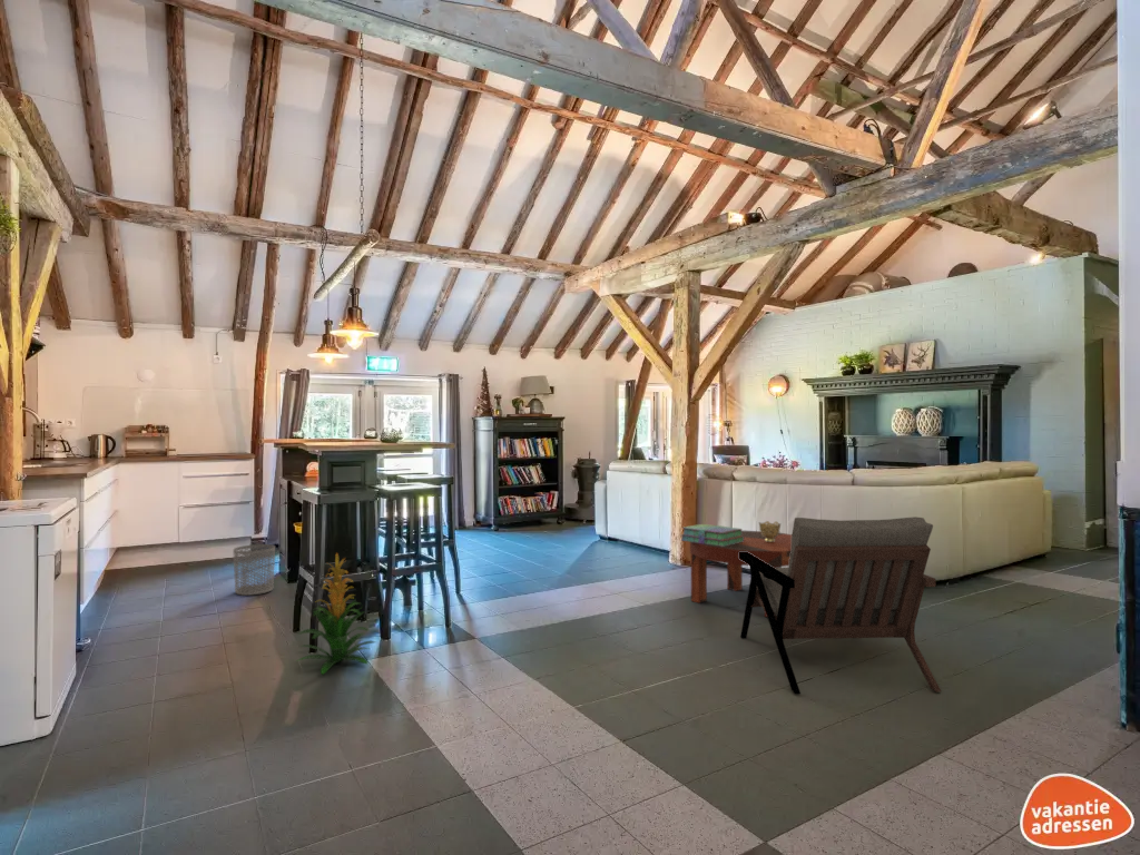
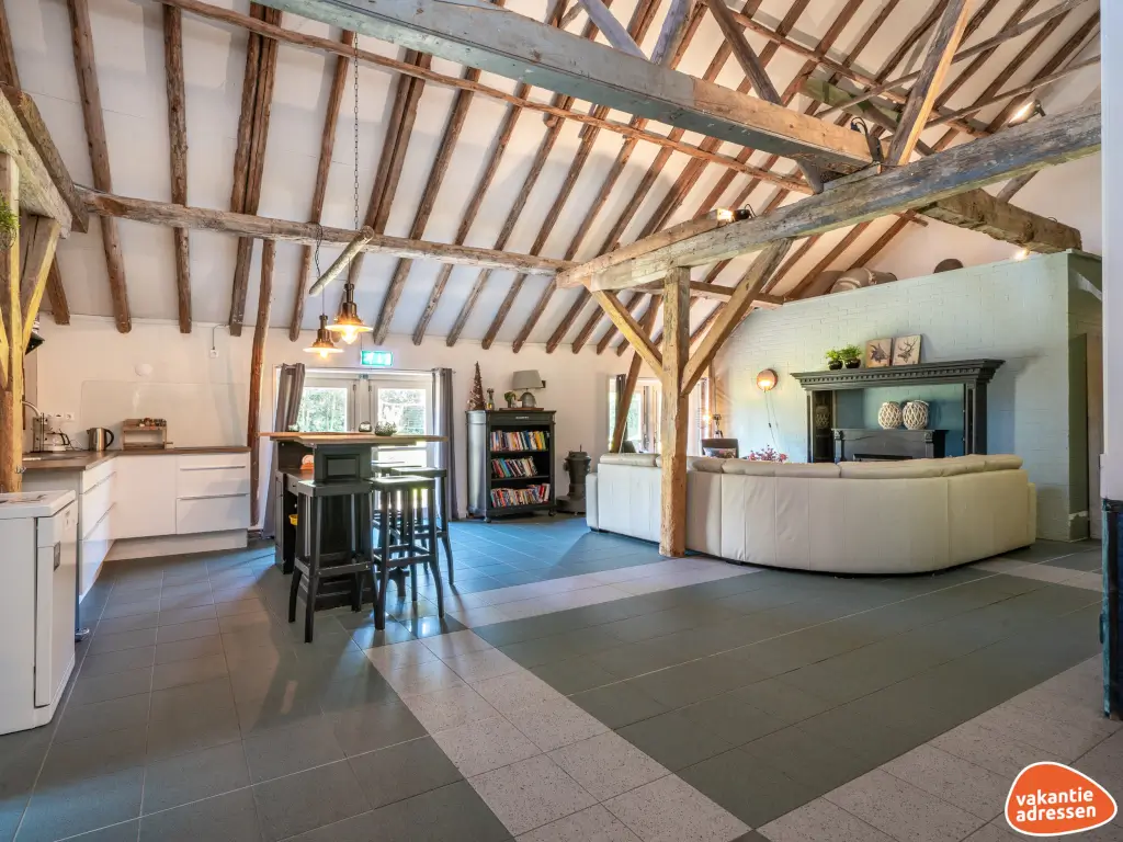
- indoor plant (336, 608)
- coffee table (748, 564)
- waste bin (255, 569)
- decorative bowl (769, 531)
- stack of books (711, 533)
- armchair (827, 584)
